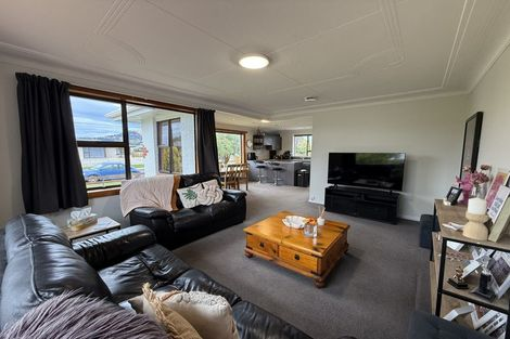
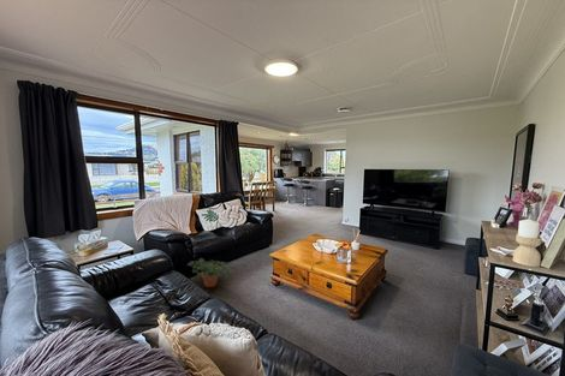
+ potted plant (212, 271)
